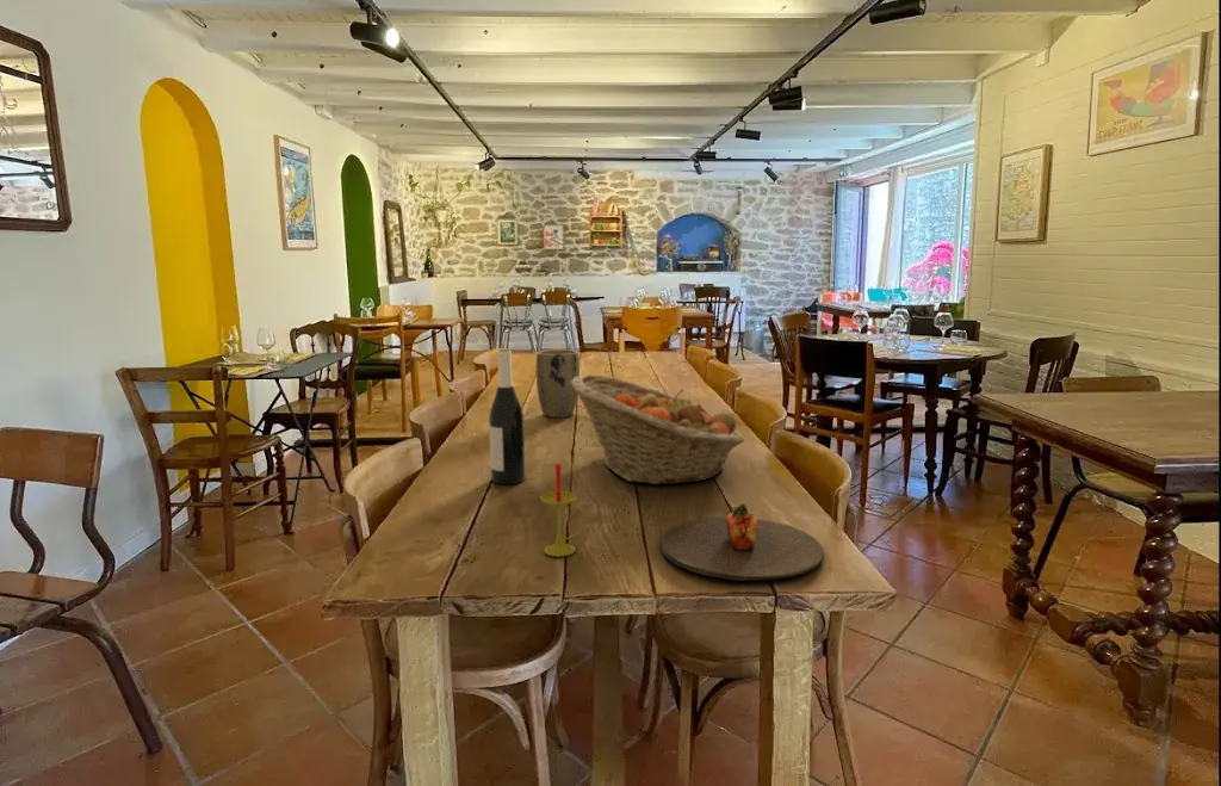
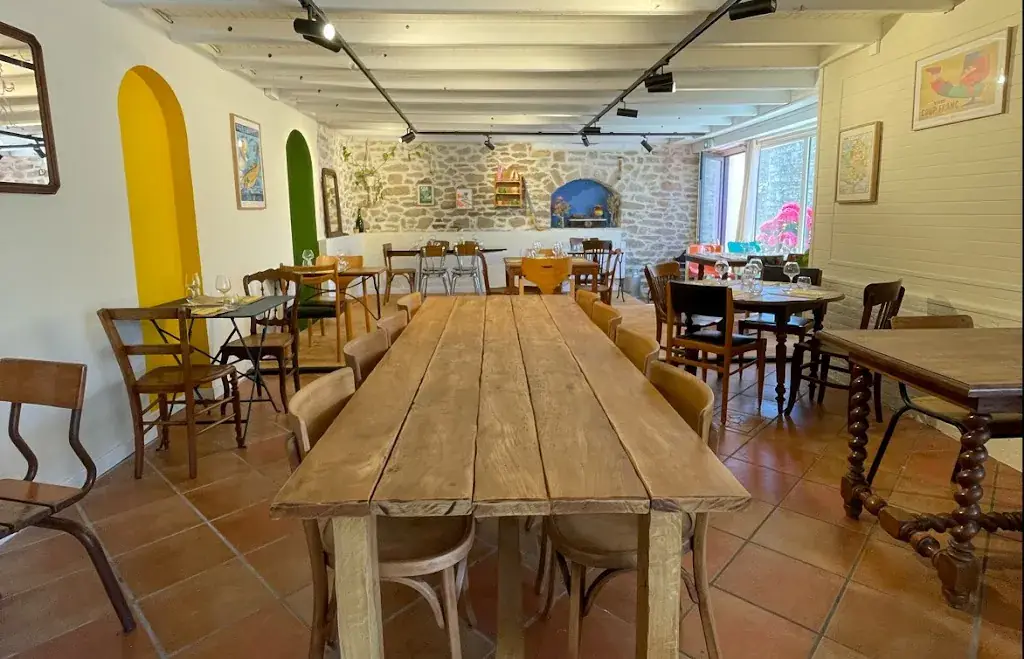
- fruit basket (655, 422)
- wine bottle (506, 415)
- plate (739, 526)
- plant pot (557, 383)
- candle (559, 506)
